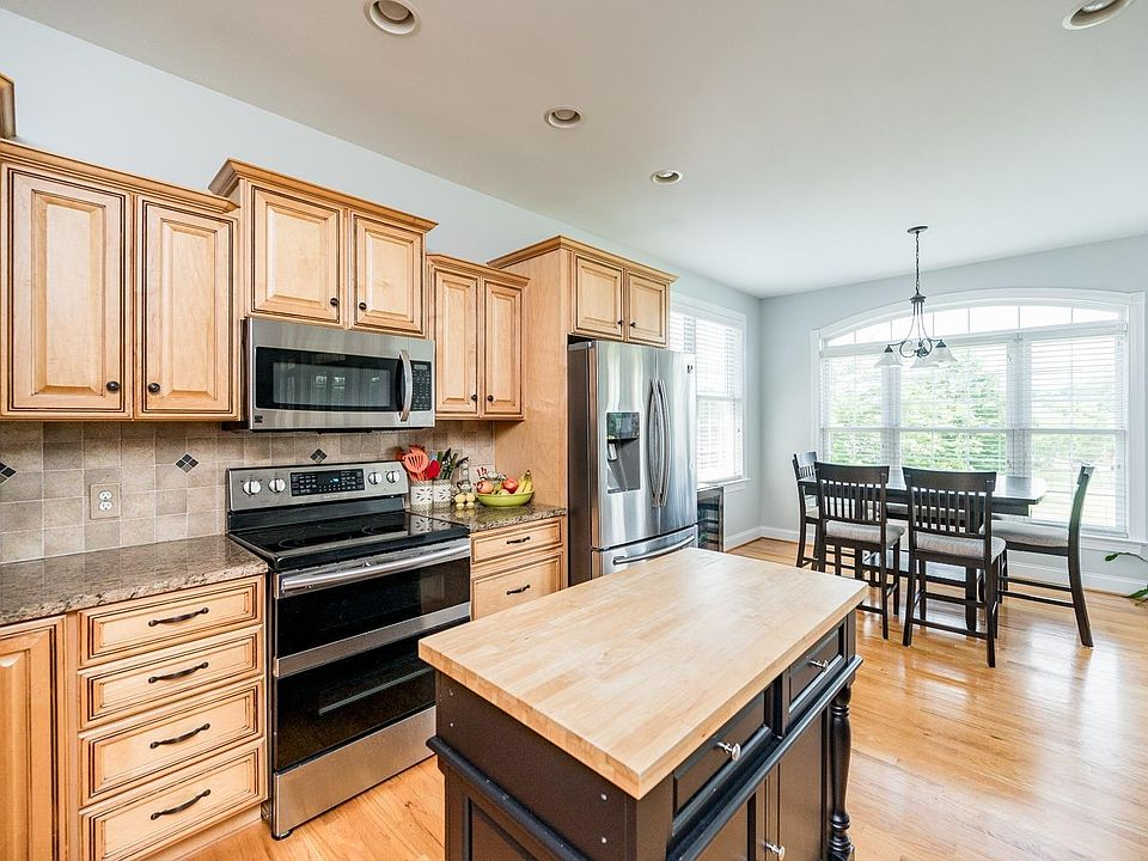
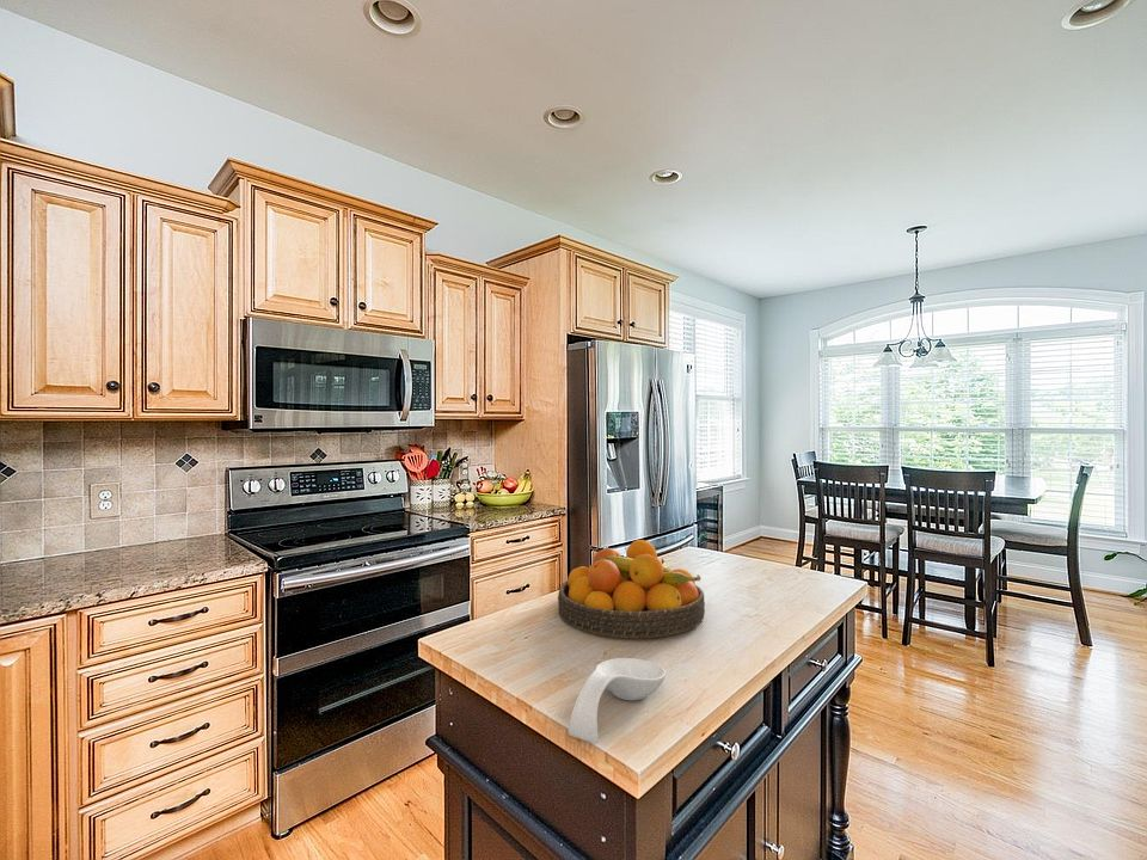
+ fruit bowl (630, 579)
+ spoon rest (617, 684)
